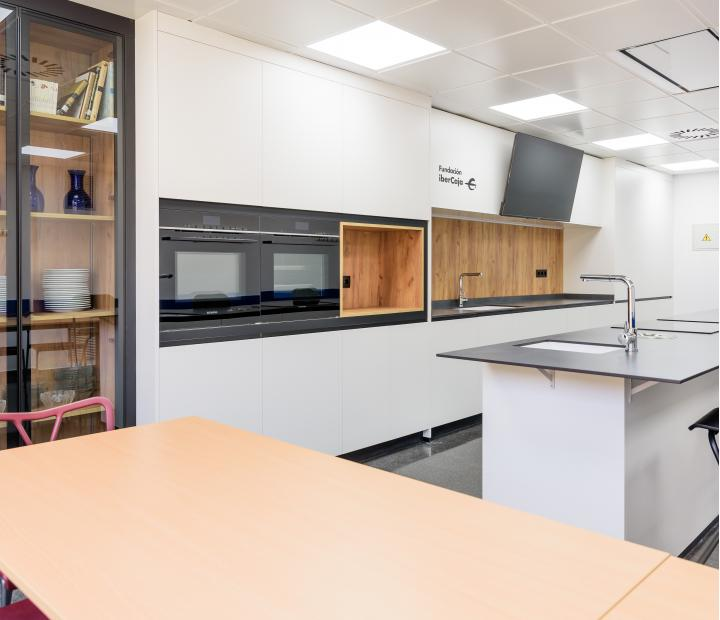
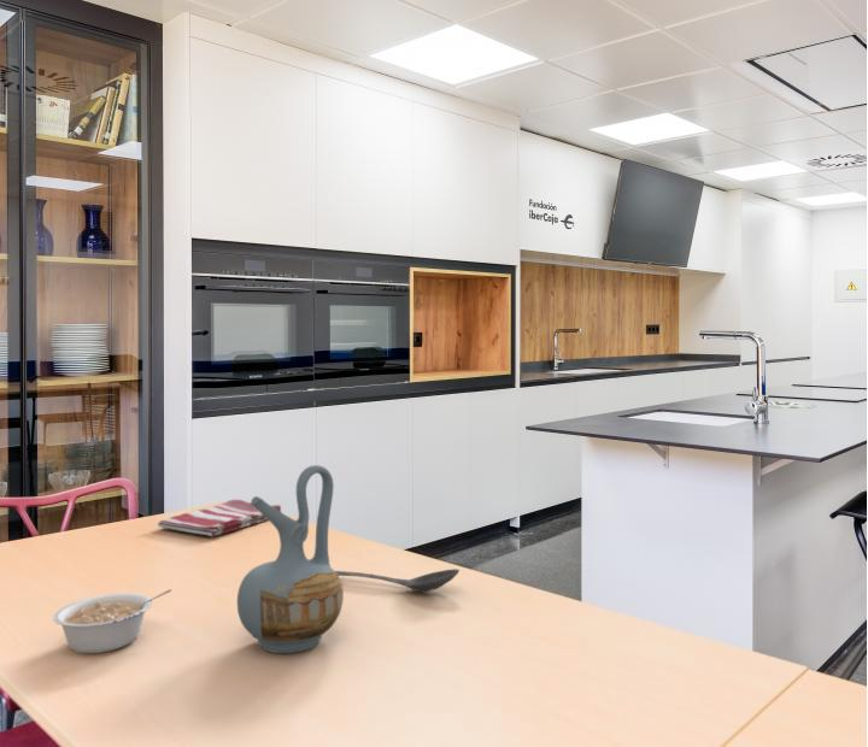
+ dish towel (222, 516)
+ legume (107, 619)
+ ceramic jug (291, 555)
+ stirrer (376, 575)
